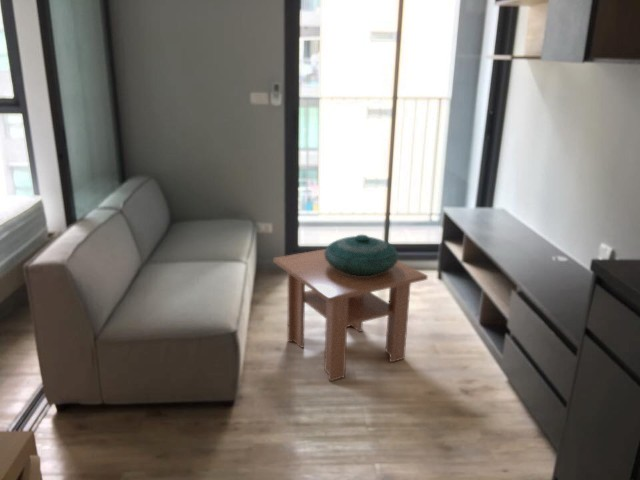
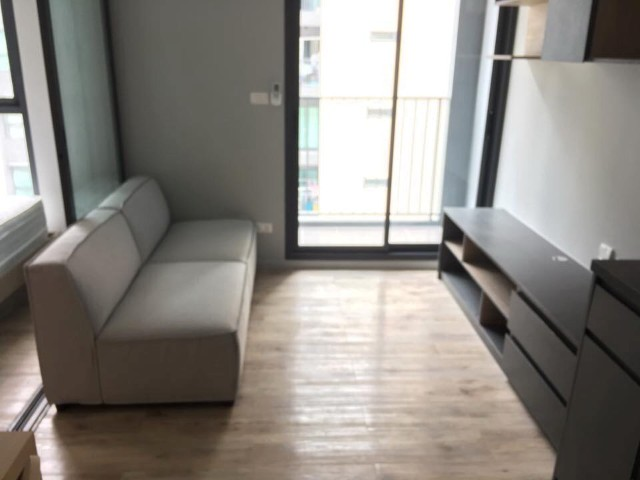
- coffee table (346, 308)
- decorative bowl (361, 251)
